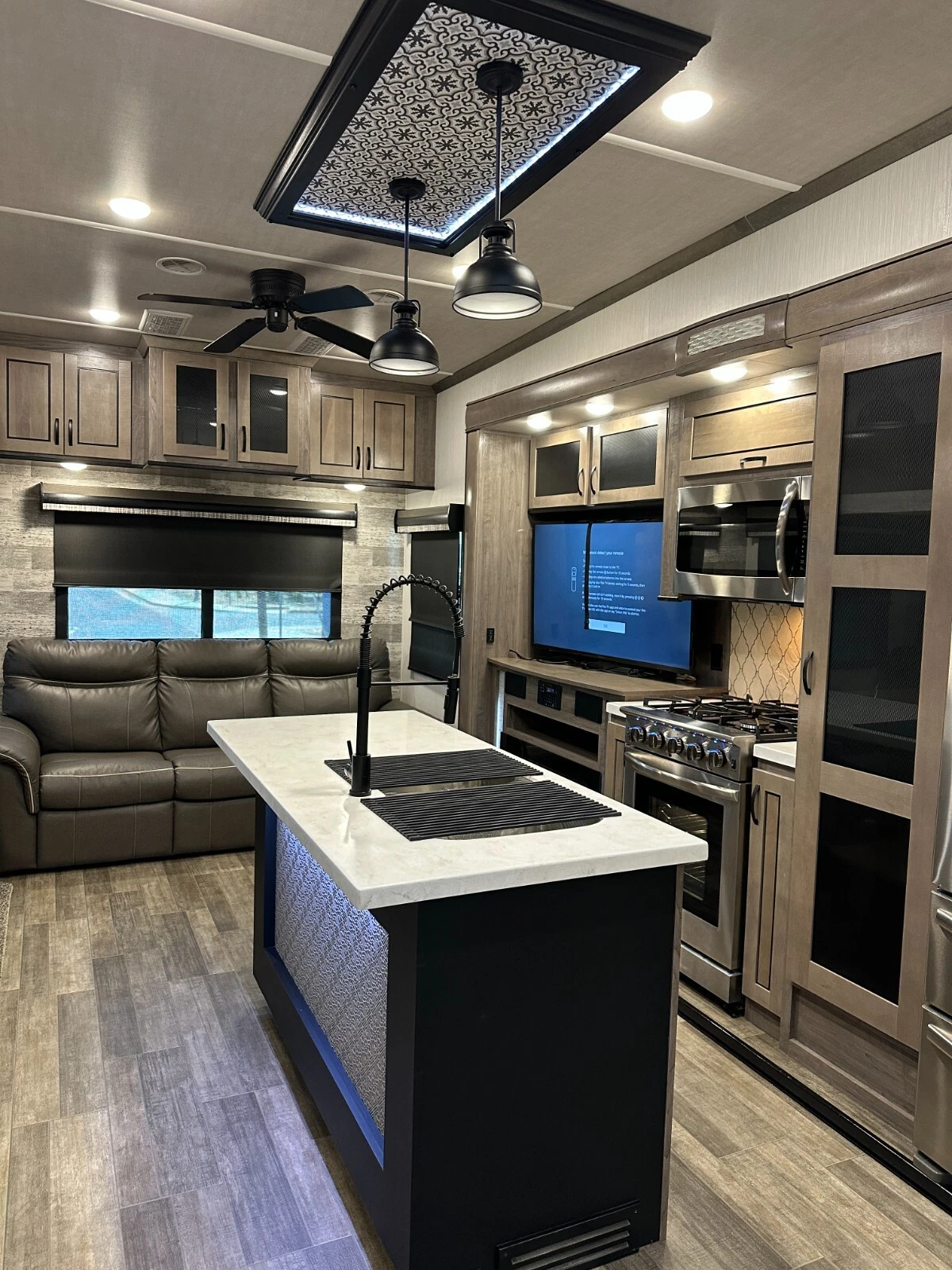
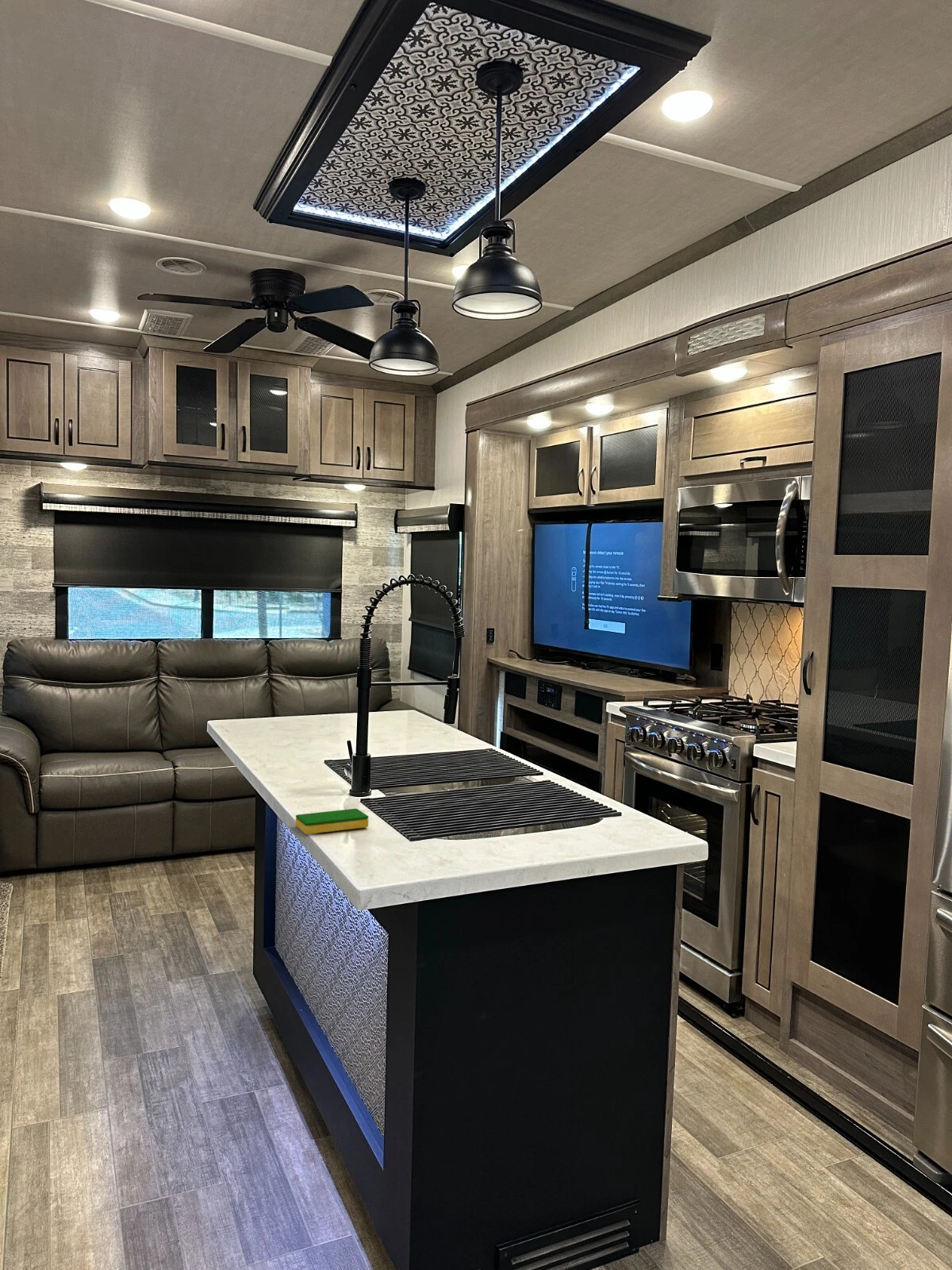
+ dish sponge (332, 821)
